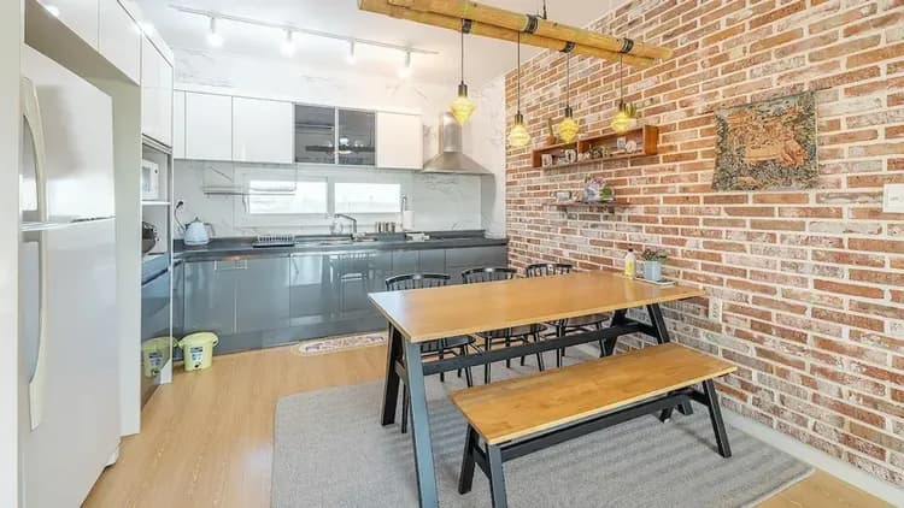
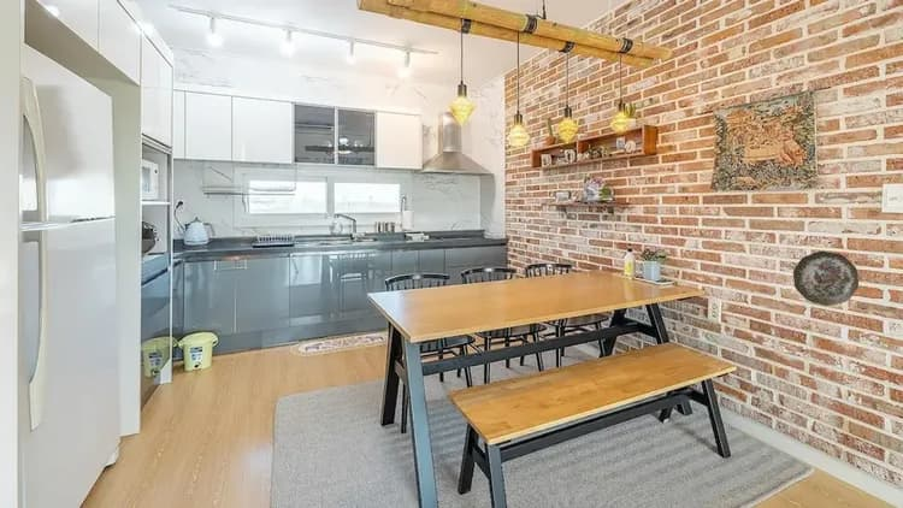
+ decorative plate (825, 278)
